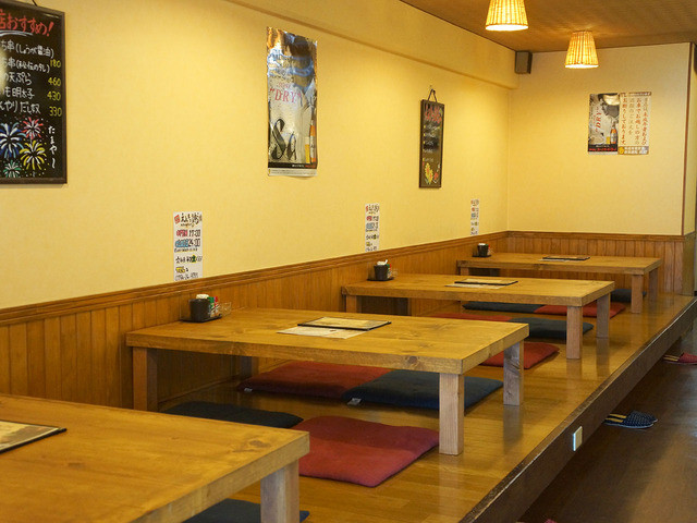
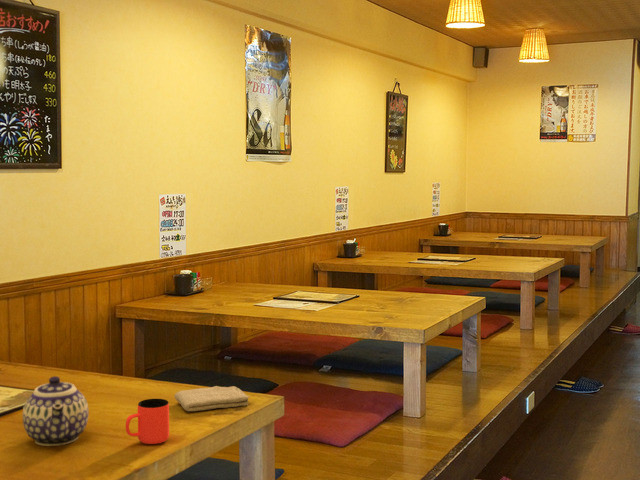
+ teapot (55, 407)
+ washcloth (212, 397)
+ cup (147, 422)
